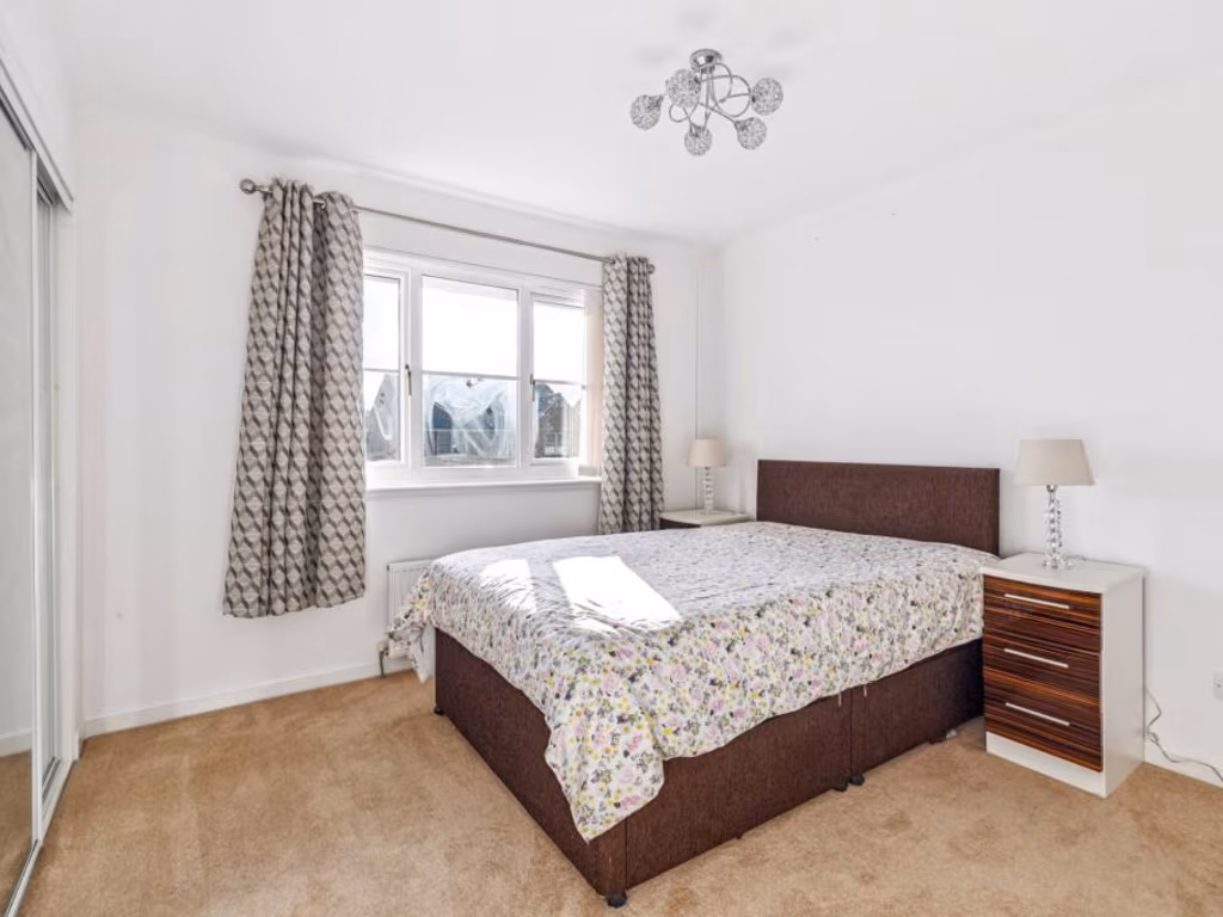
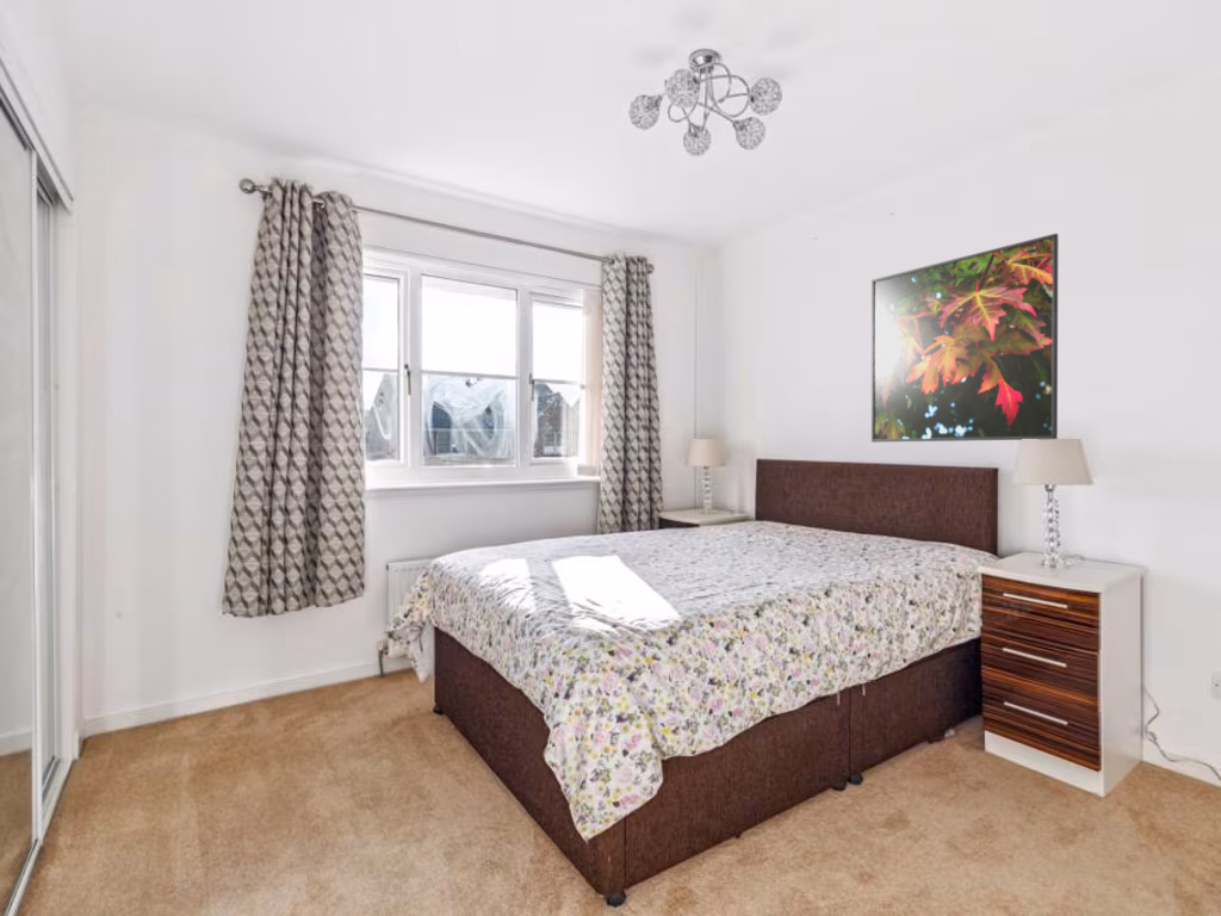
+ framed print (953, 349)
